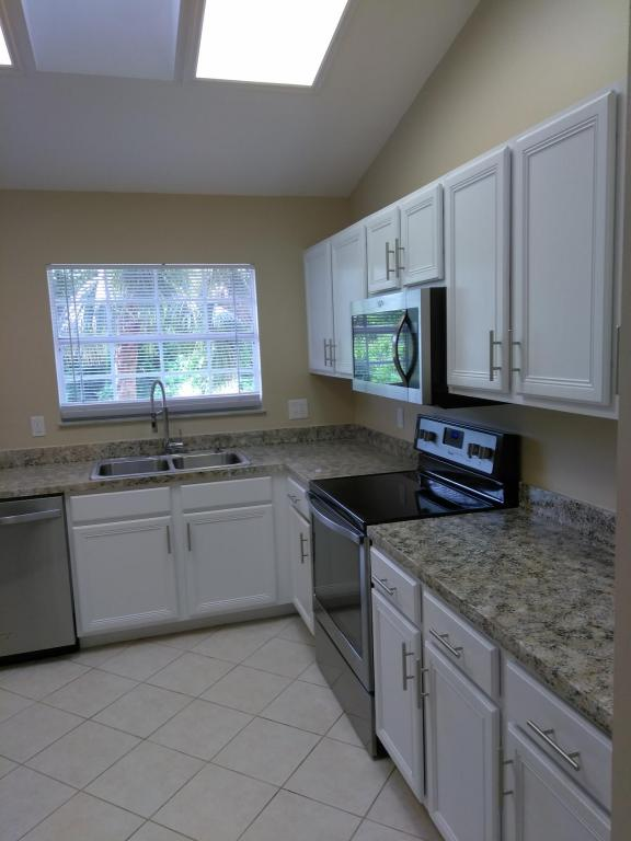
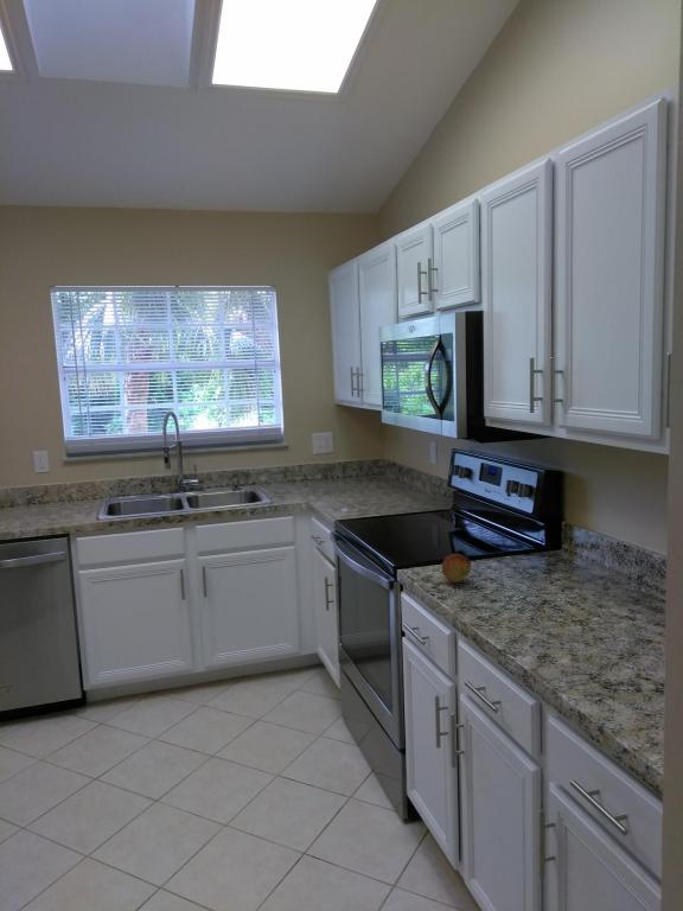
+ fruit (455, 567)
